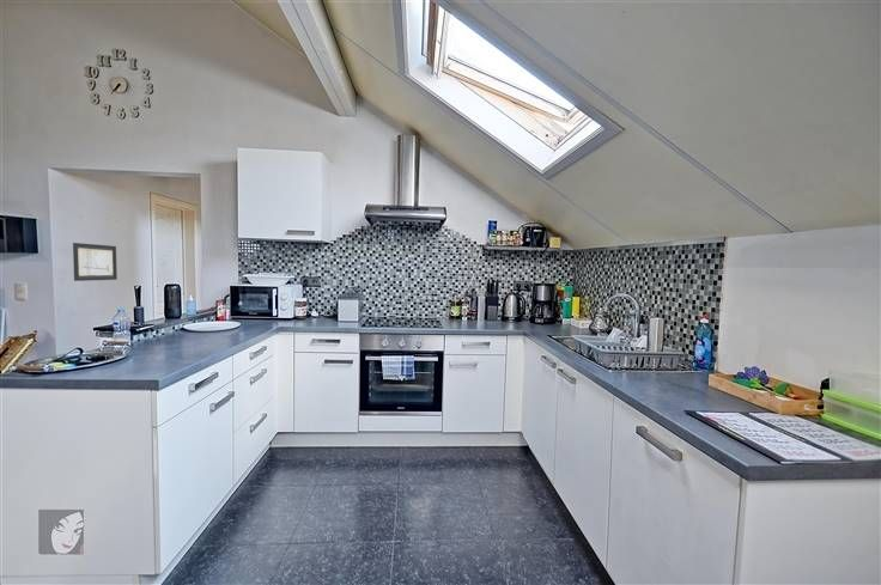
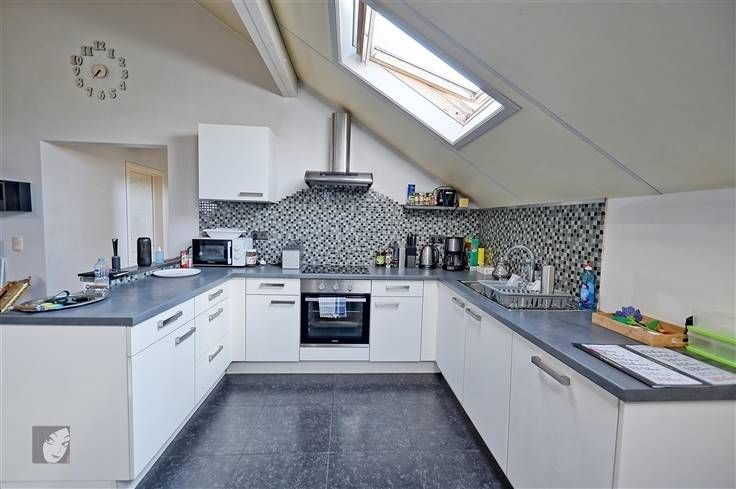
- wall art (96, 262)
